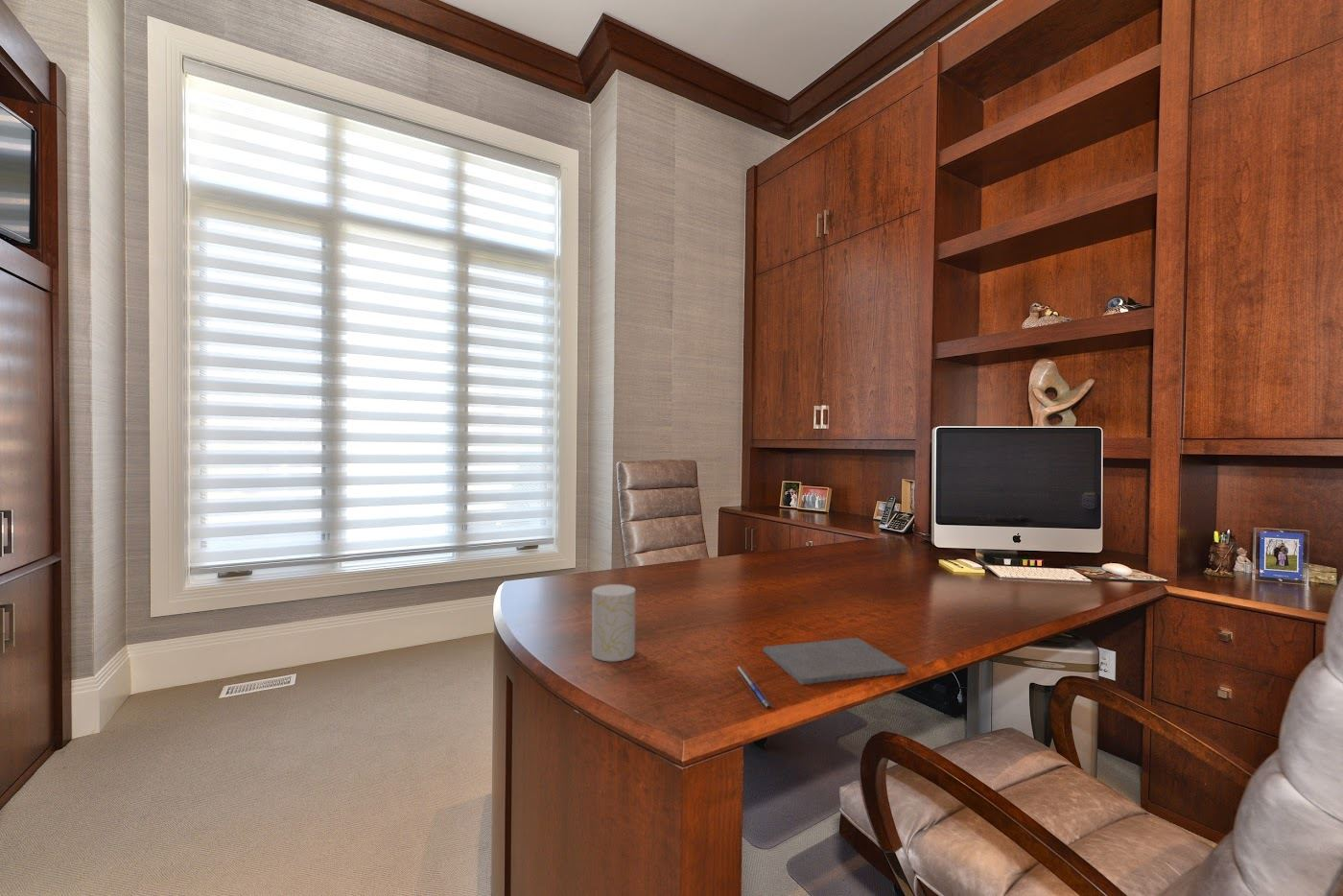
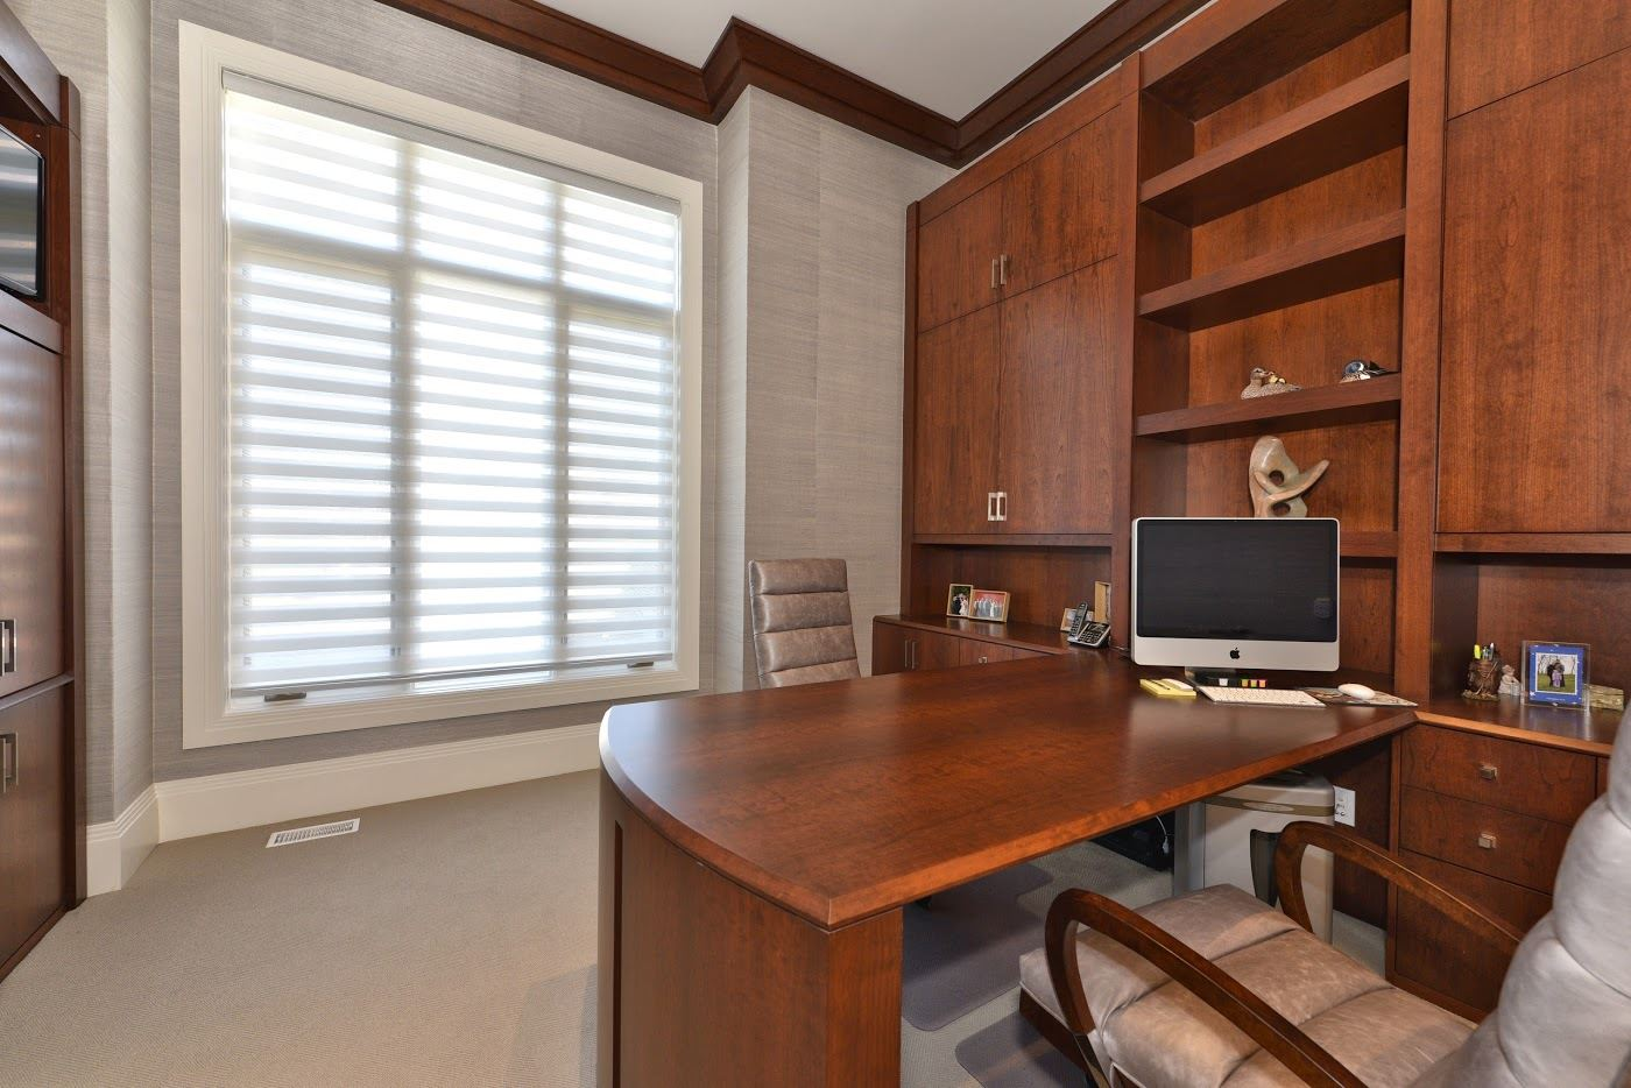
- notepad (832, 659)
- cup (613, 621)
- pen (752, 684)
